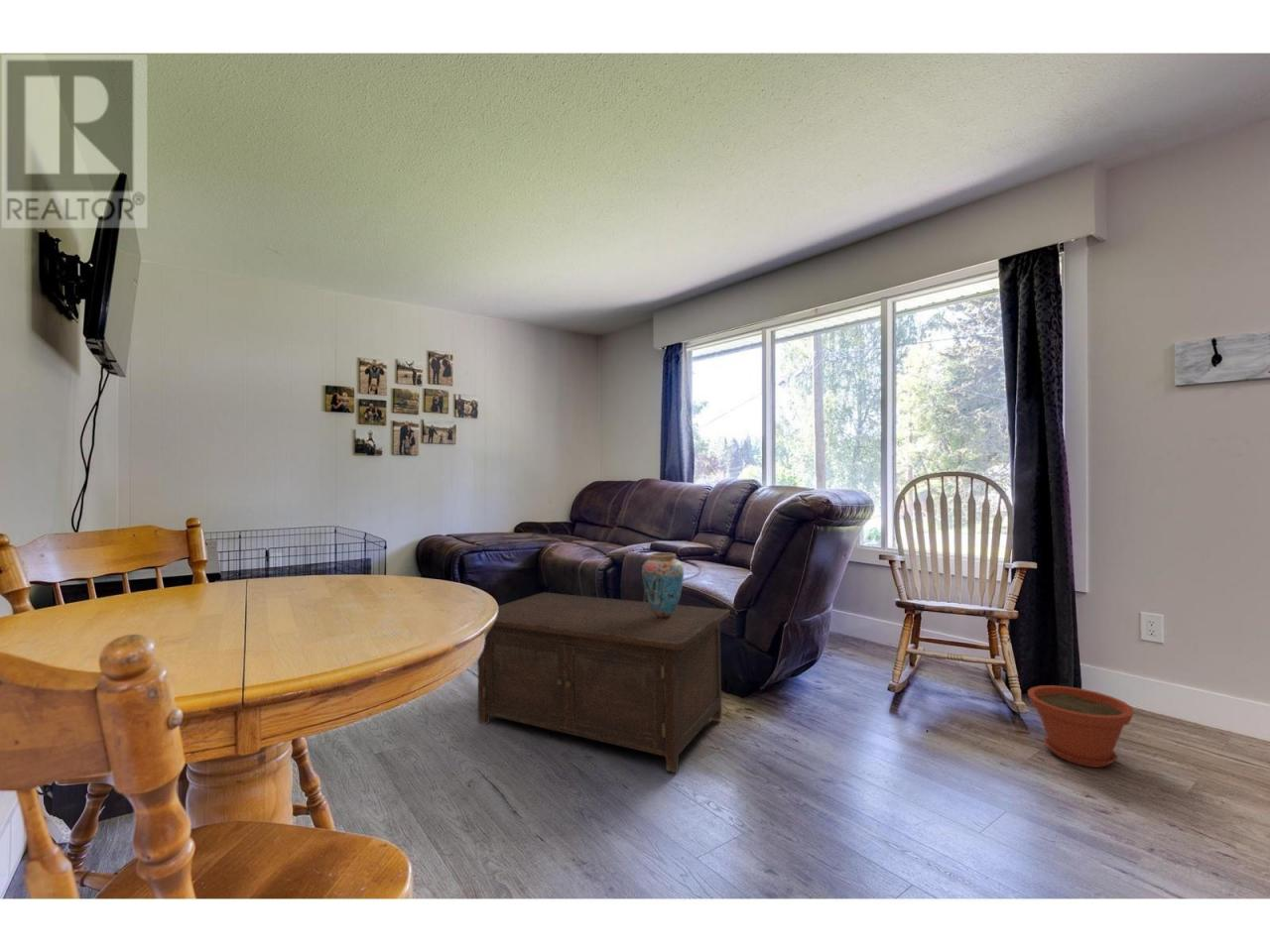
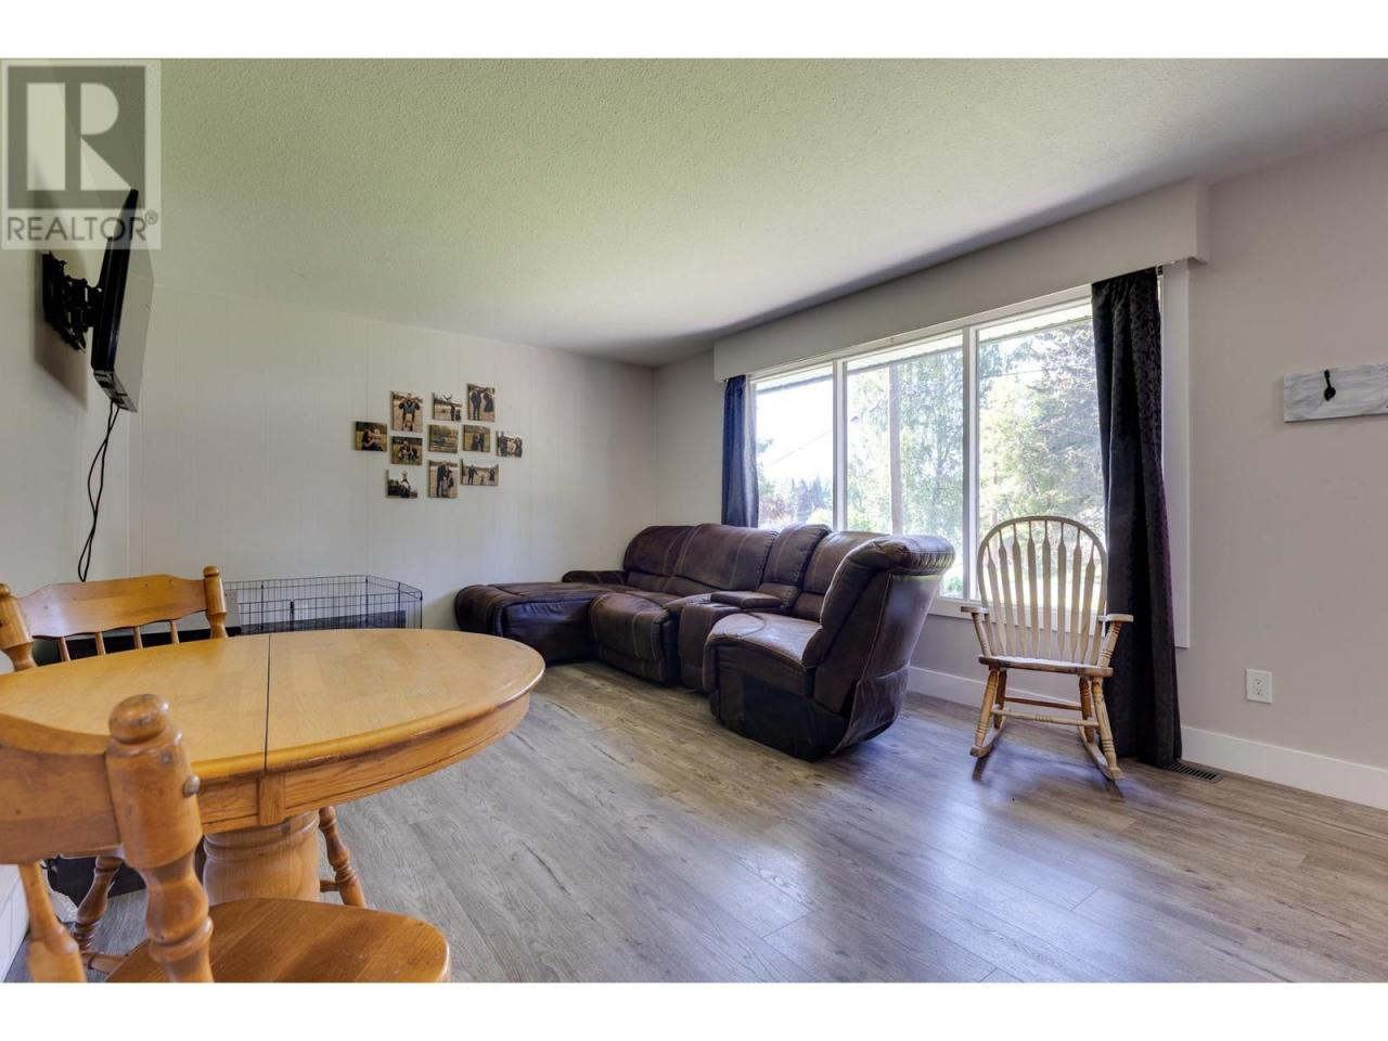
- plant pot (1079, 728)
- cabinet (598, 667)
- vase (663, 585)
